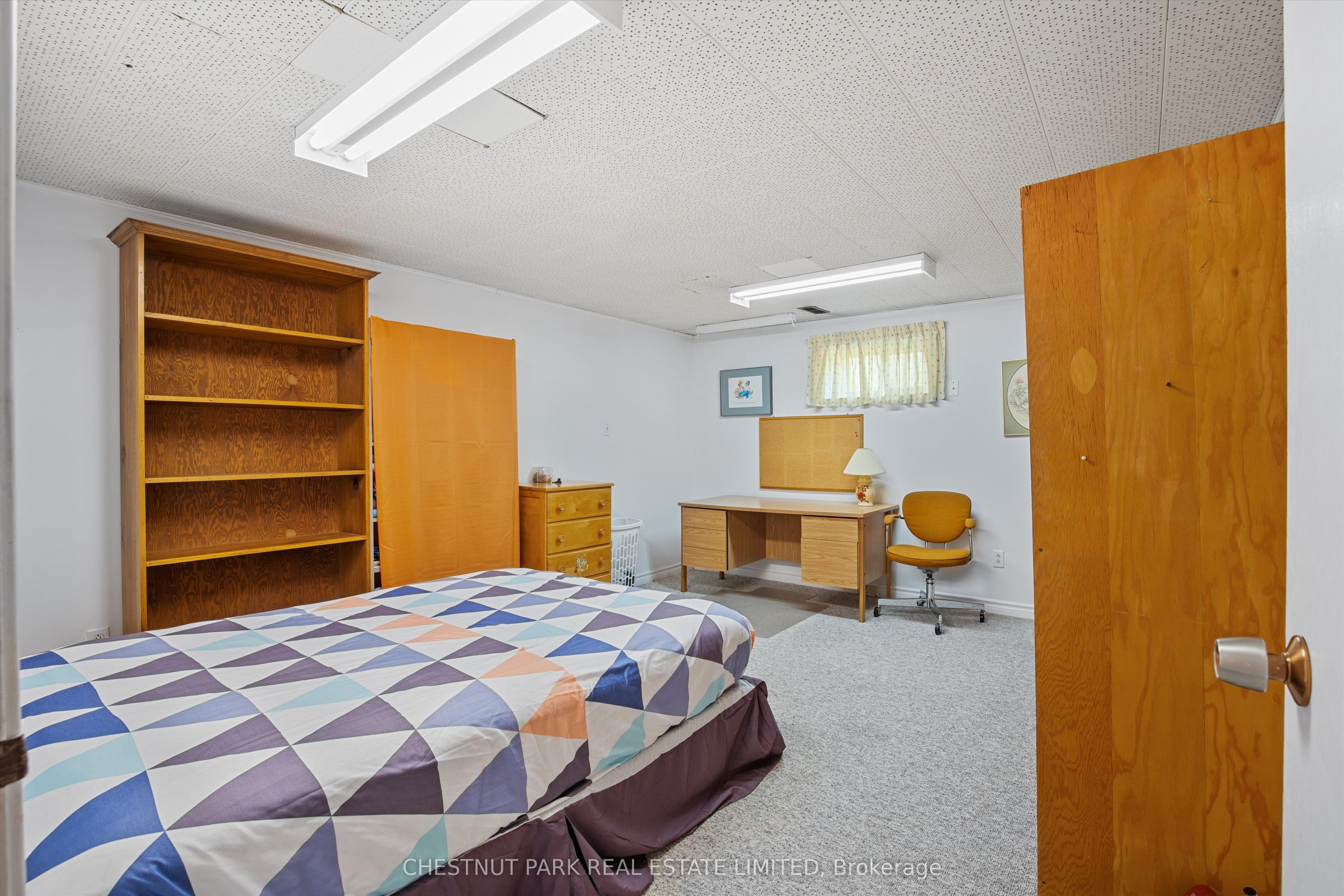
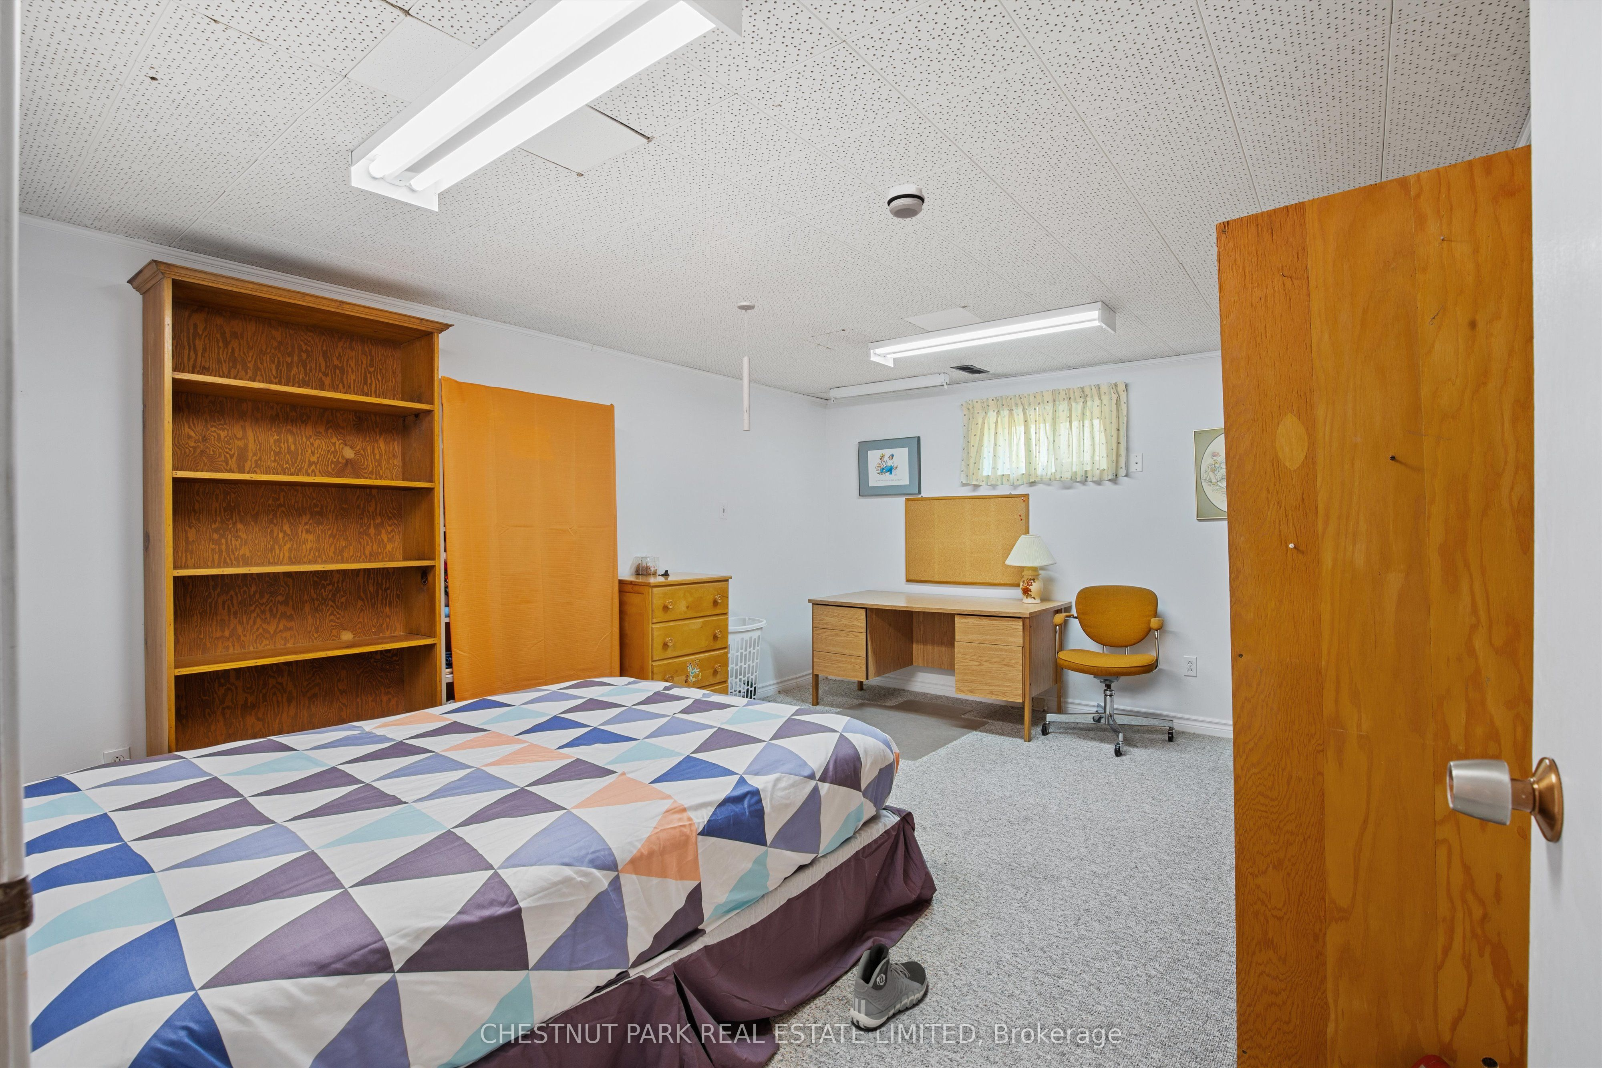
+ ceiling light (746, 367)
+ smoke detector (906, 203)
+ sneaker (892, 971)
